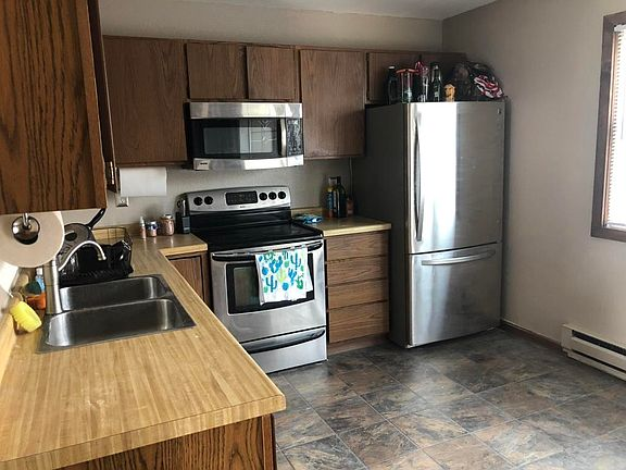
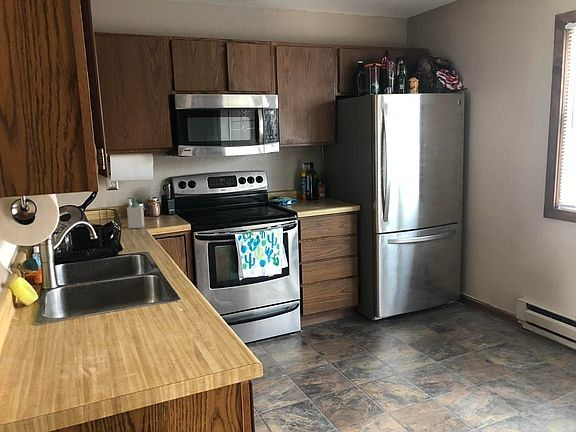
+ soap bottle (135, 212)
